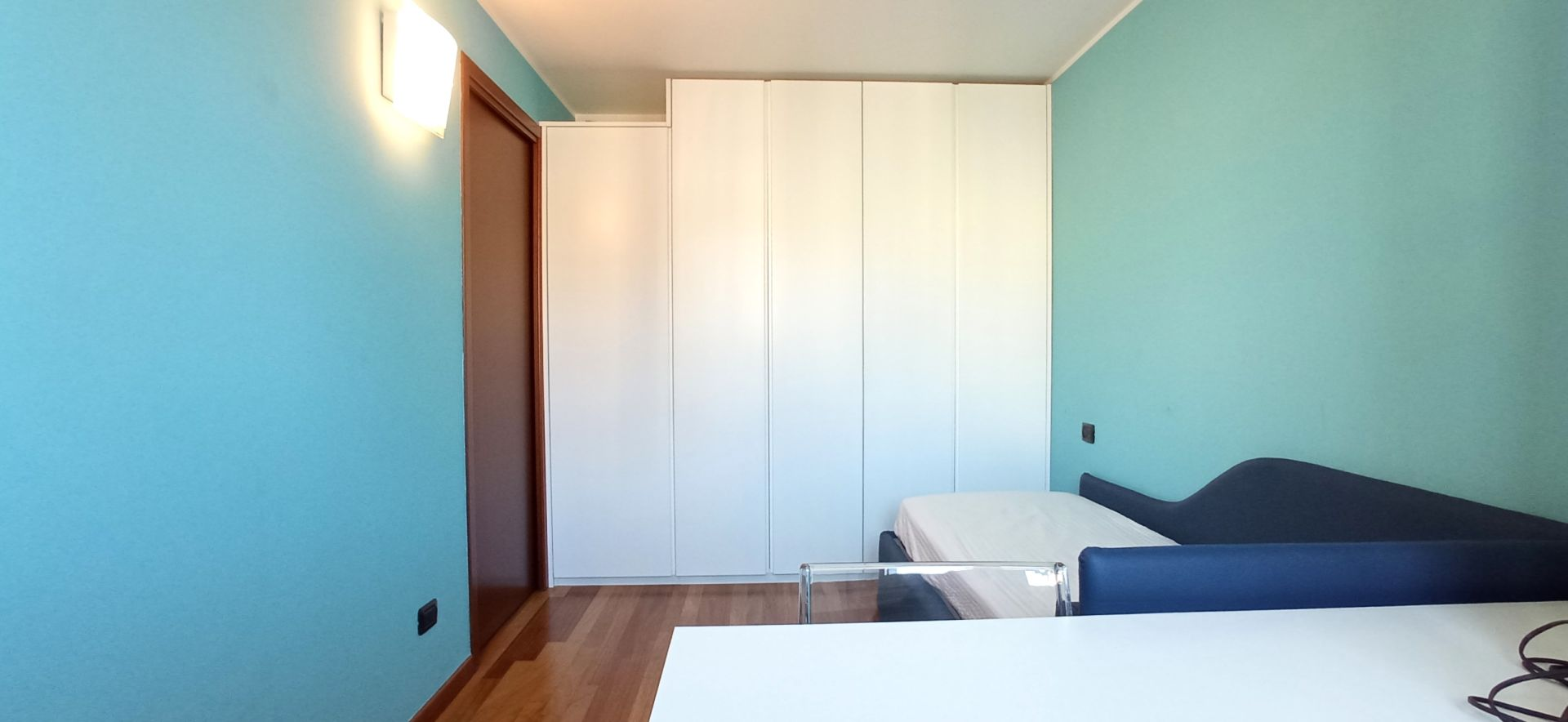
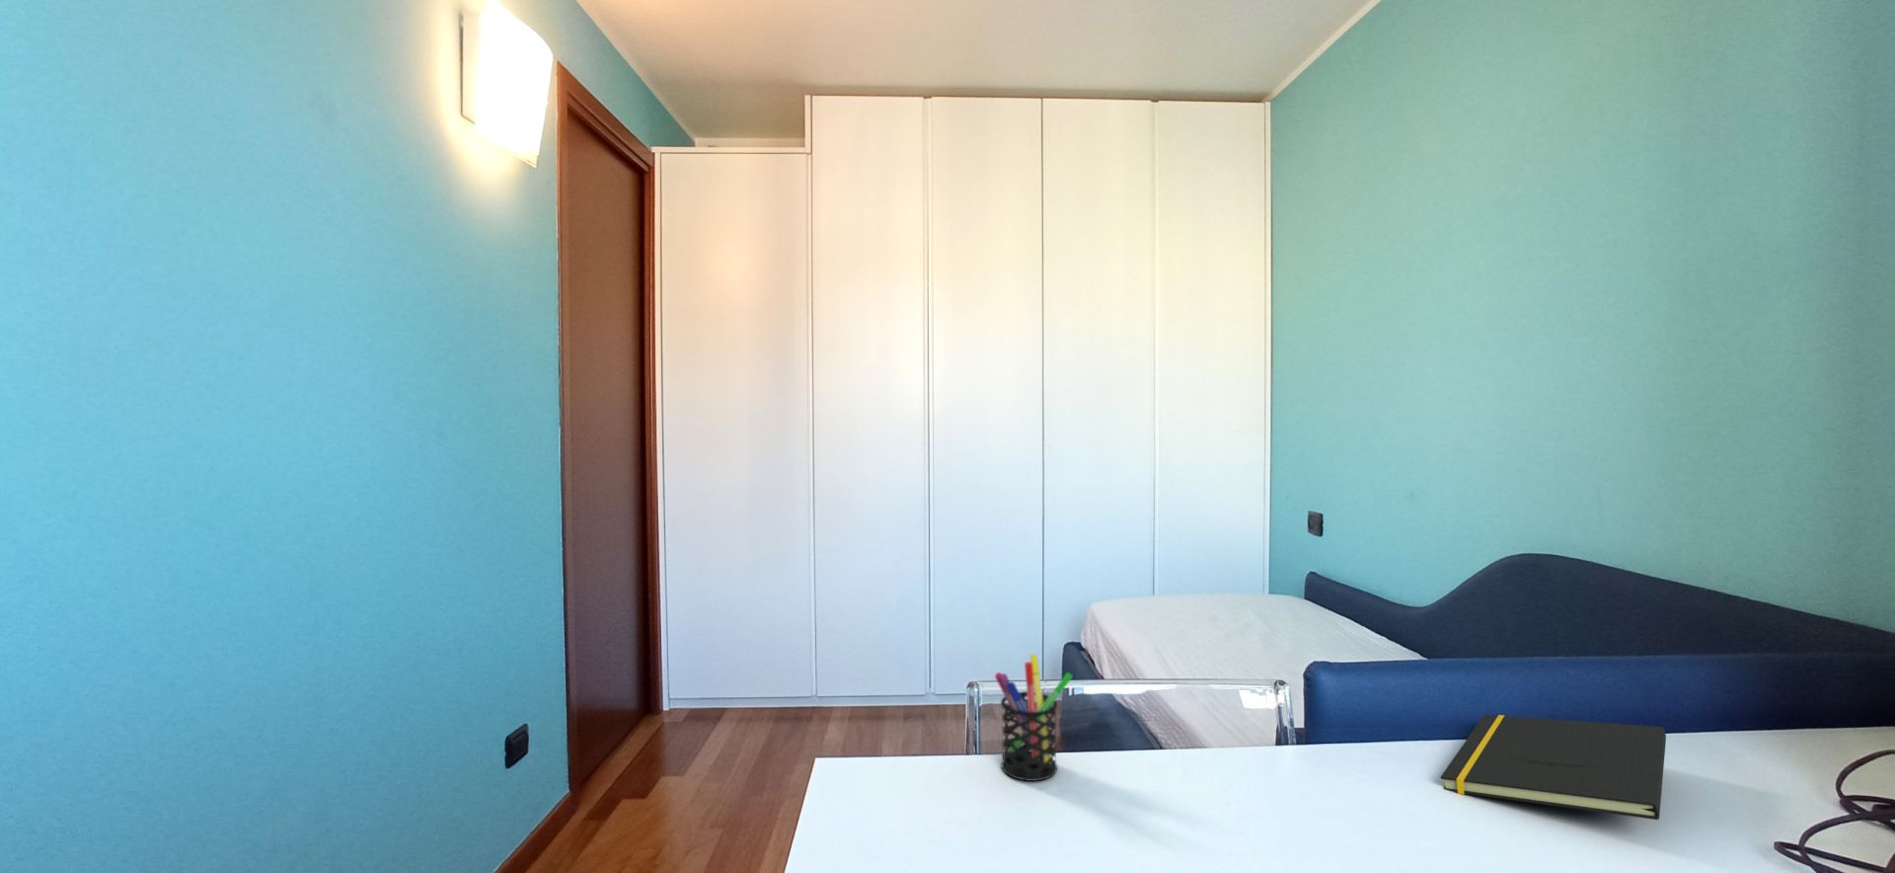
+ notepad (1555, 757)
+ pen holder (1036, 712)
